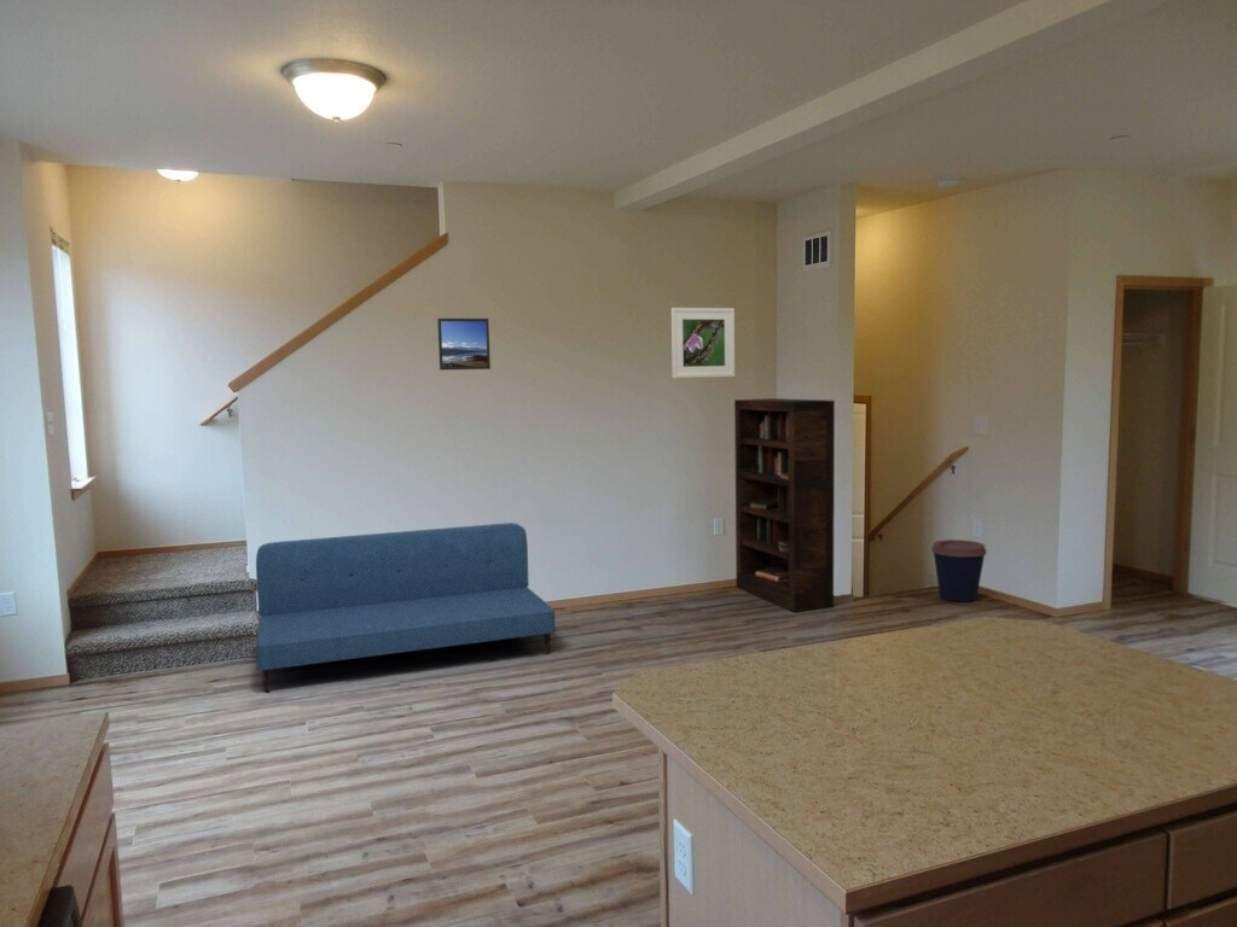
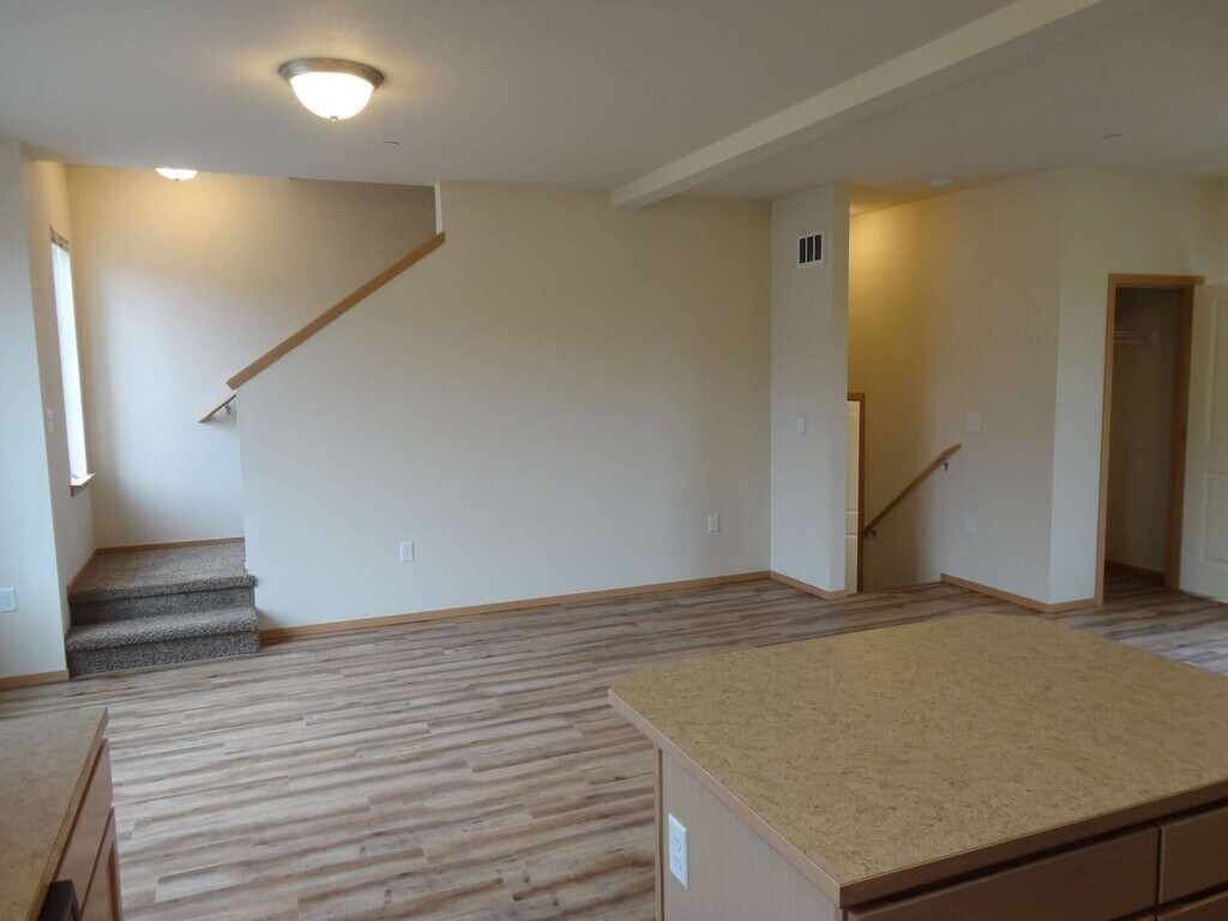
- coffee cup (958, 571)
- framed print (703, 343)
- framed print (464, 344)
- sofa (403, 595)
- bookcase (782, 499)
